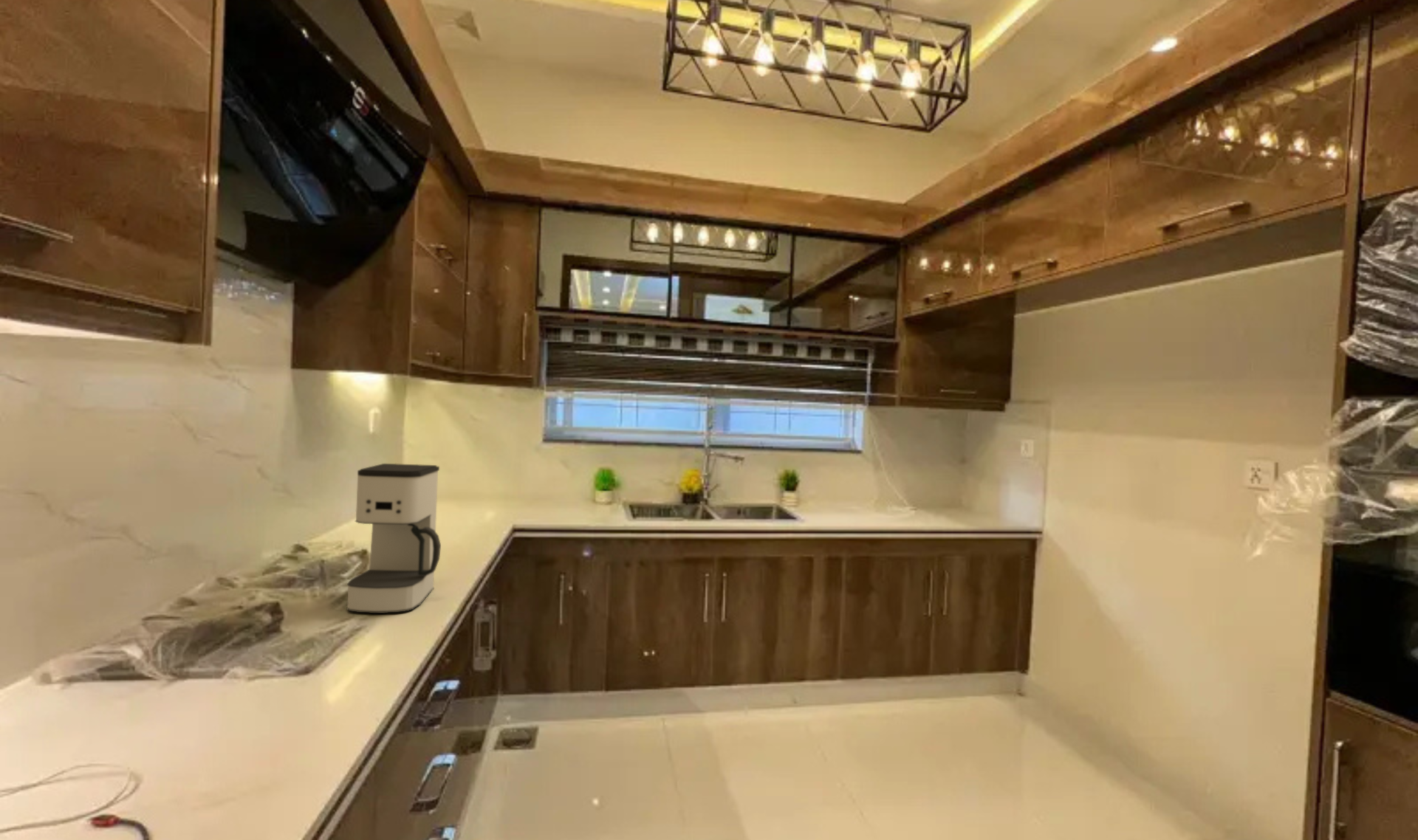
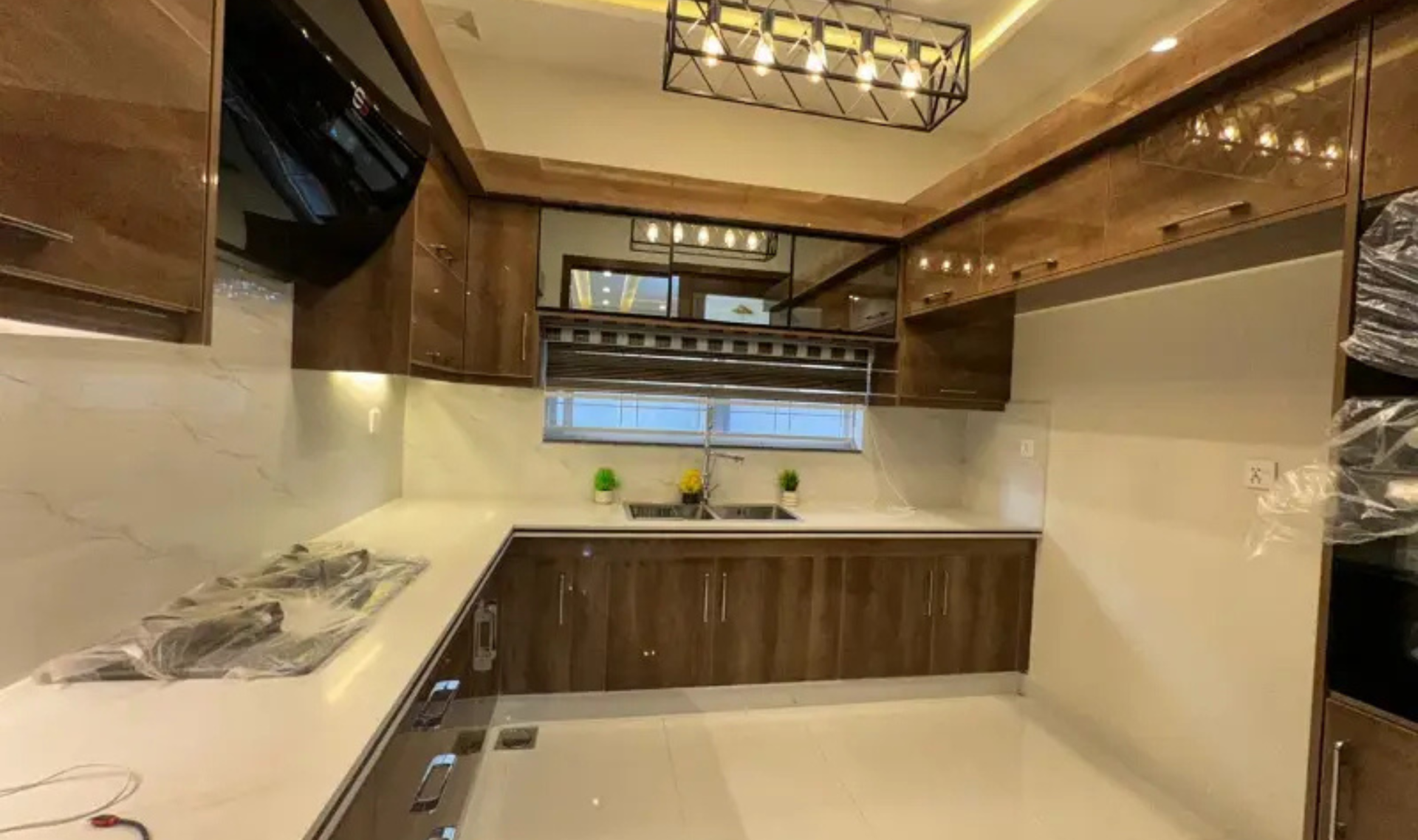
- coffee maker (400, 534)
